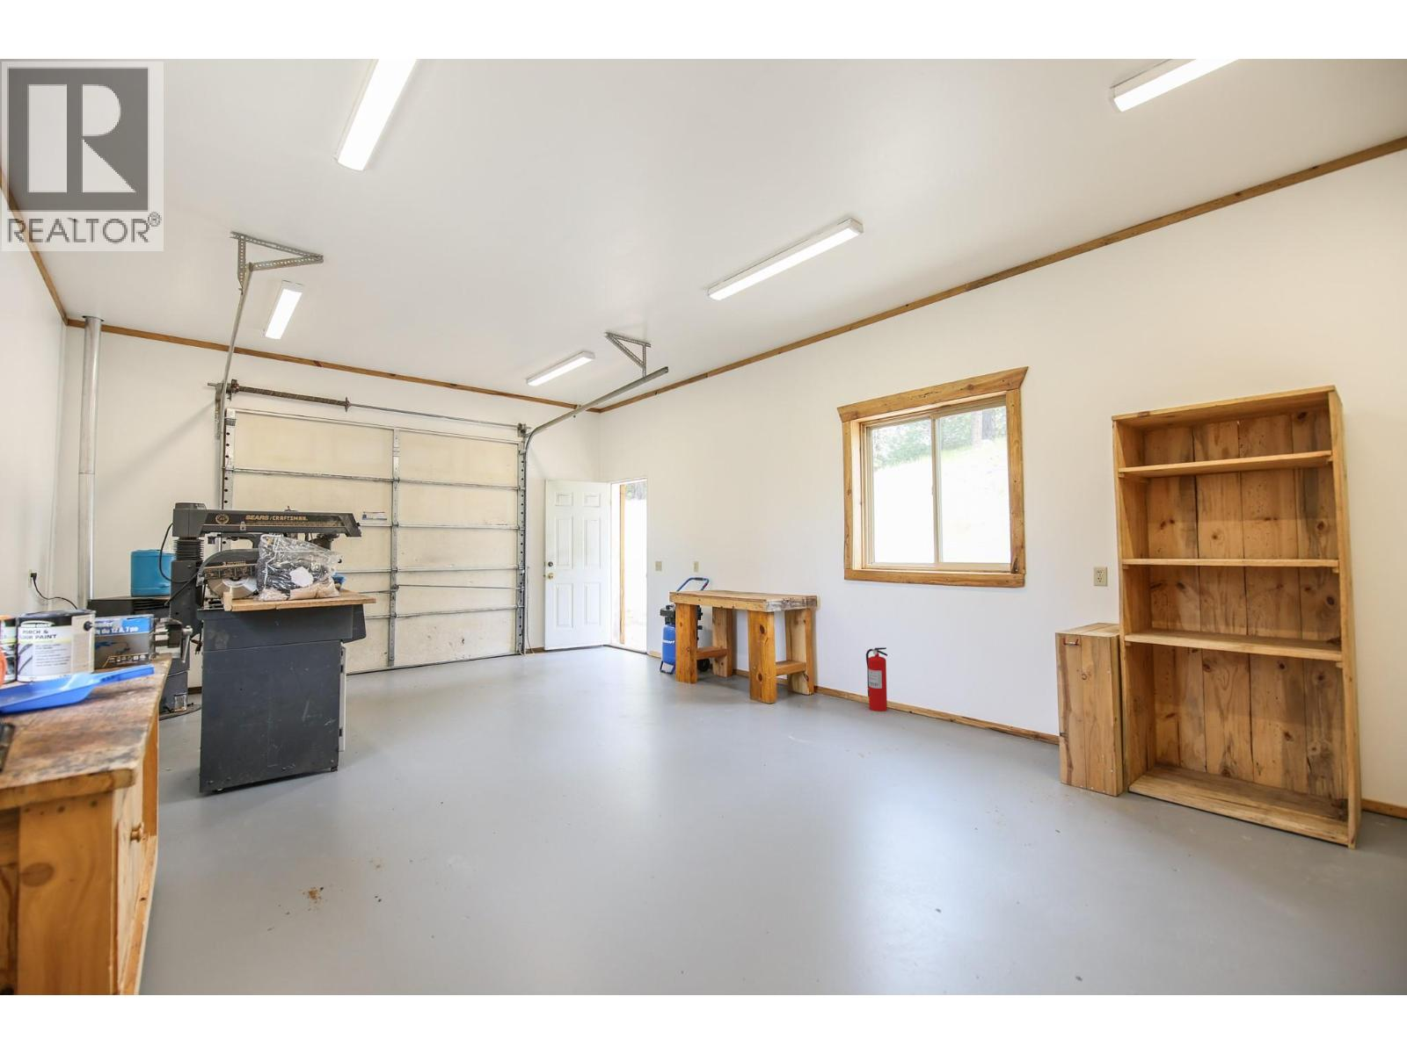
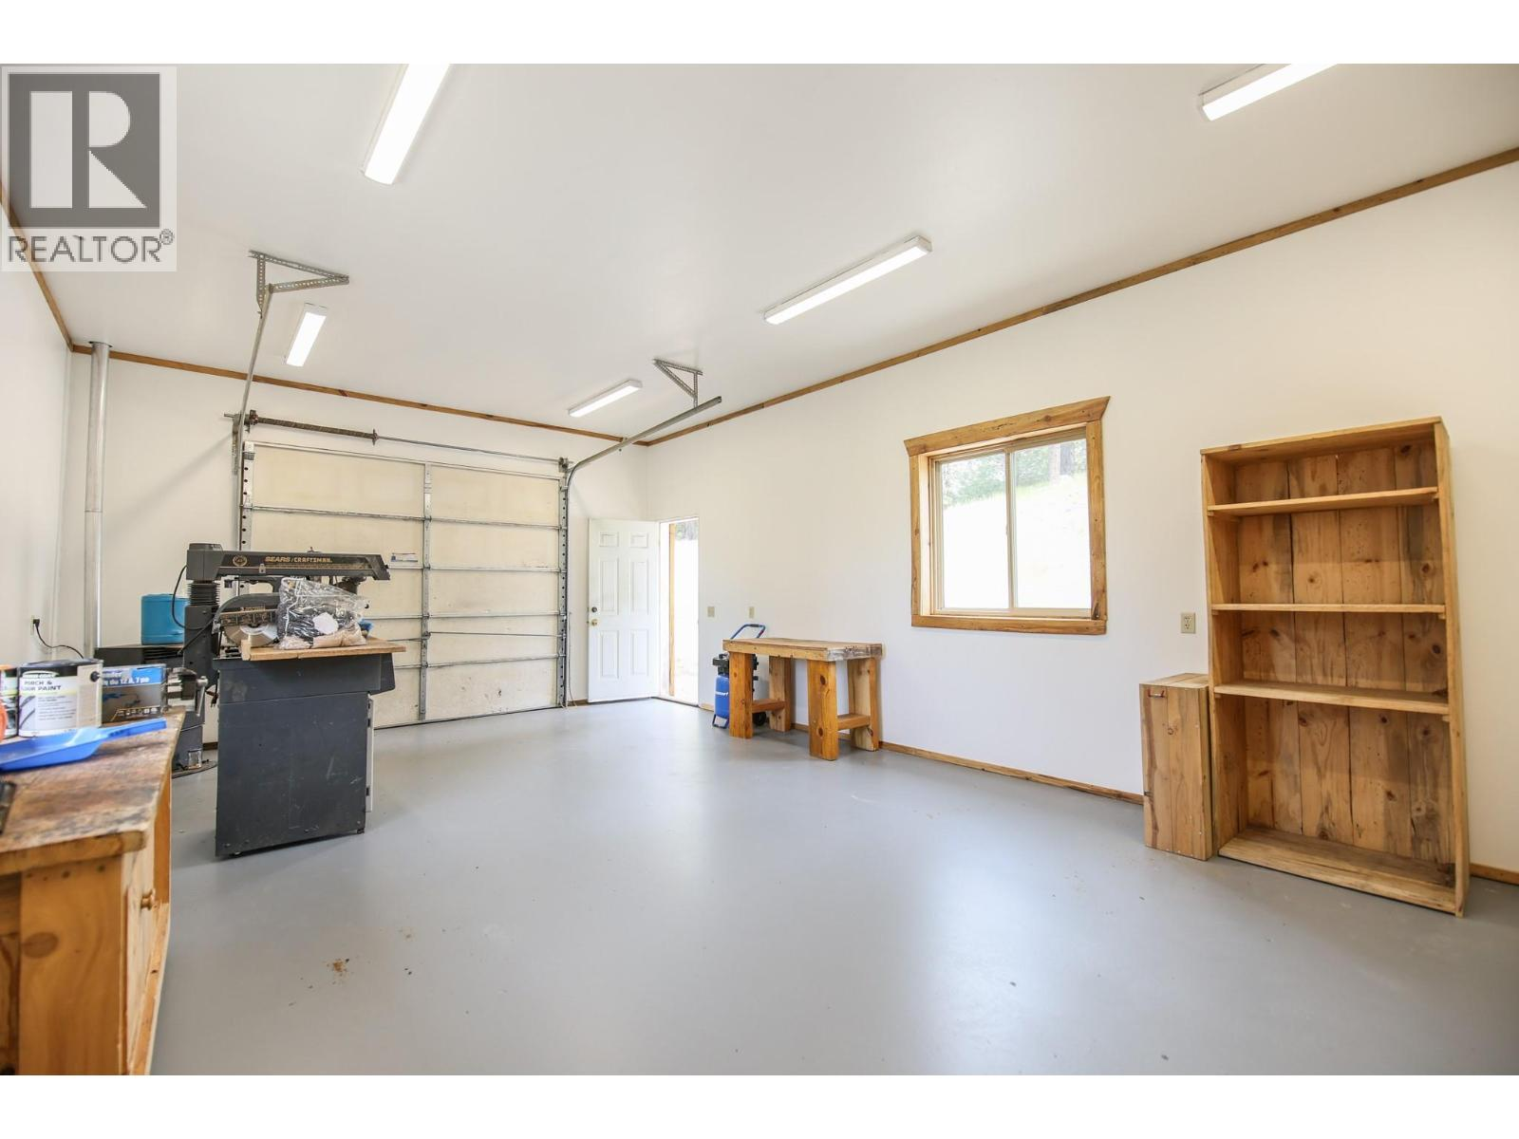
- fire extinguisher (876, 678)
